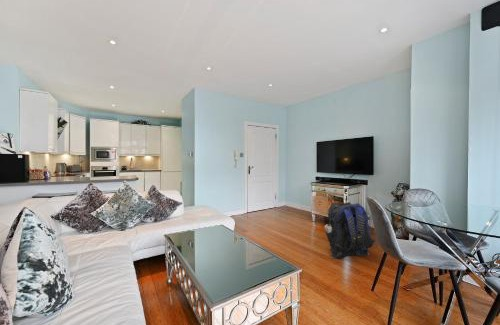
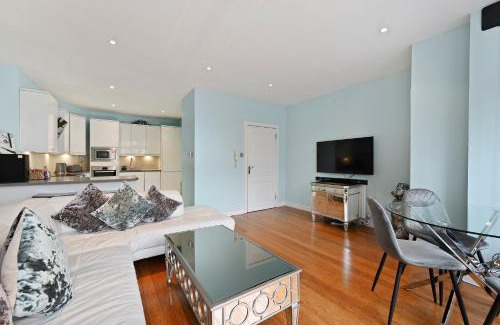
- backpack (349, 227)
